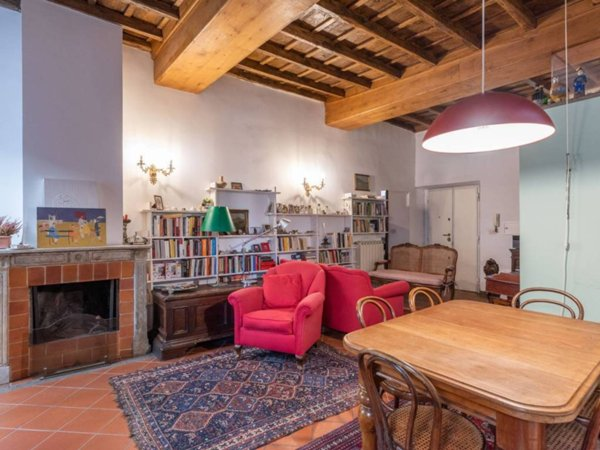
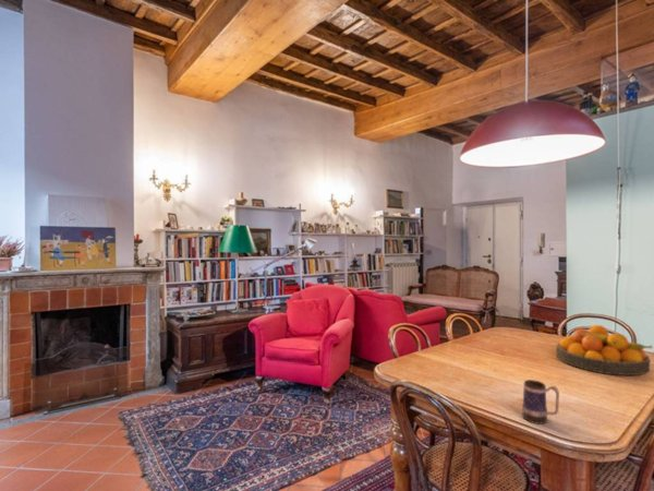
+ fruit bowl (600, 345)
+ mug (540, 402)
